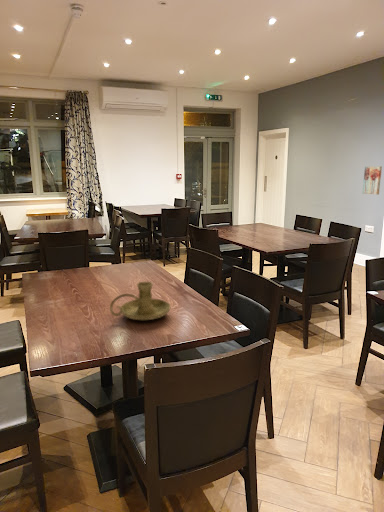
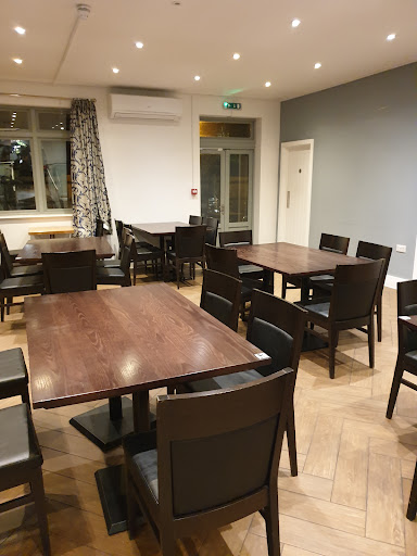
- candle holder (139, 300)
- wall art (371, 180)
